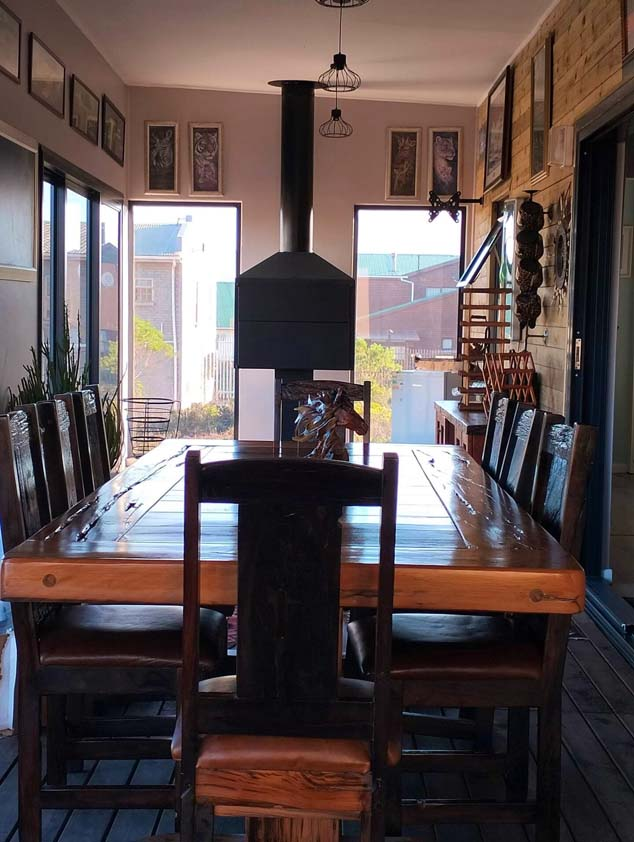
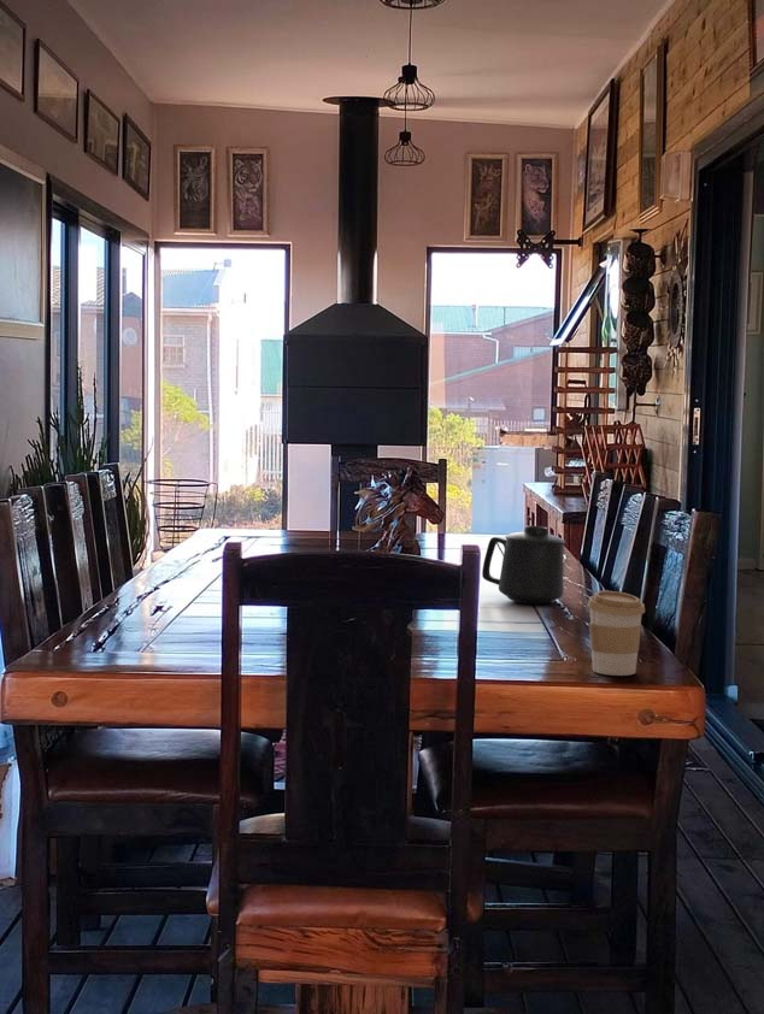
+ mug (523, 562)
+ coffee cup (615, 632)
